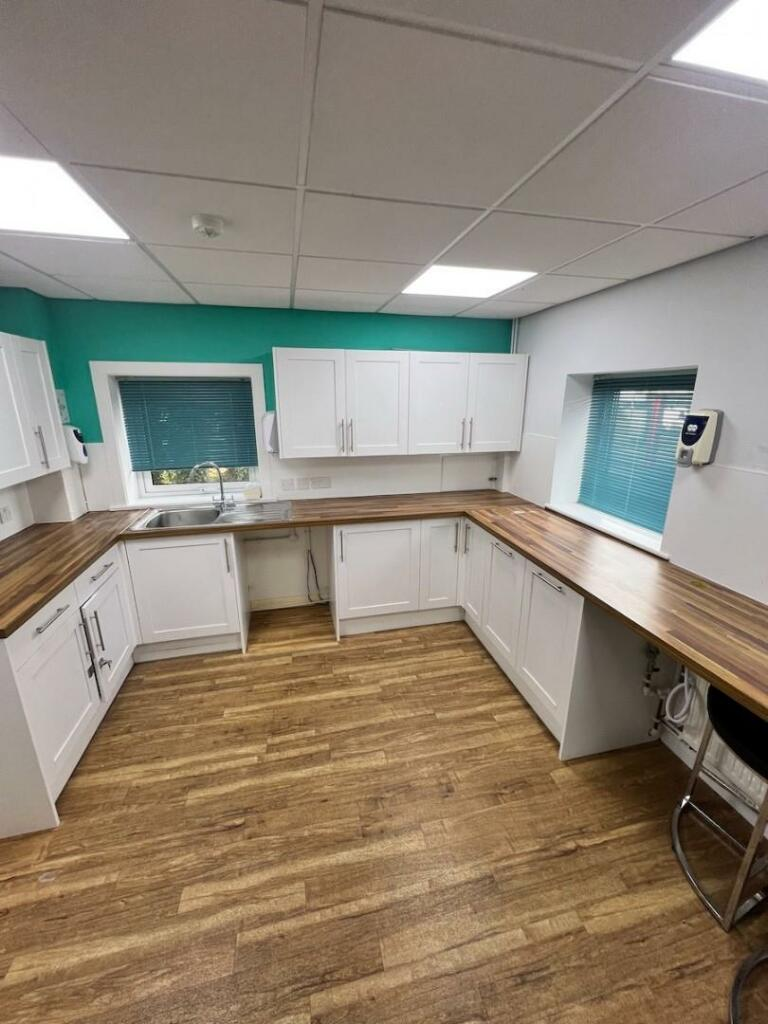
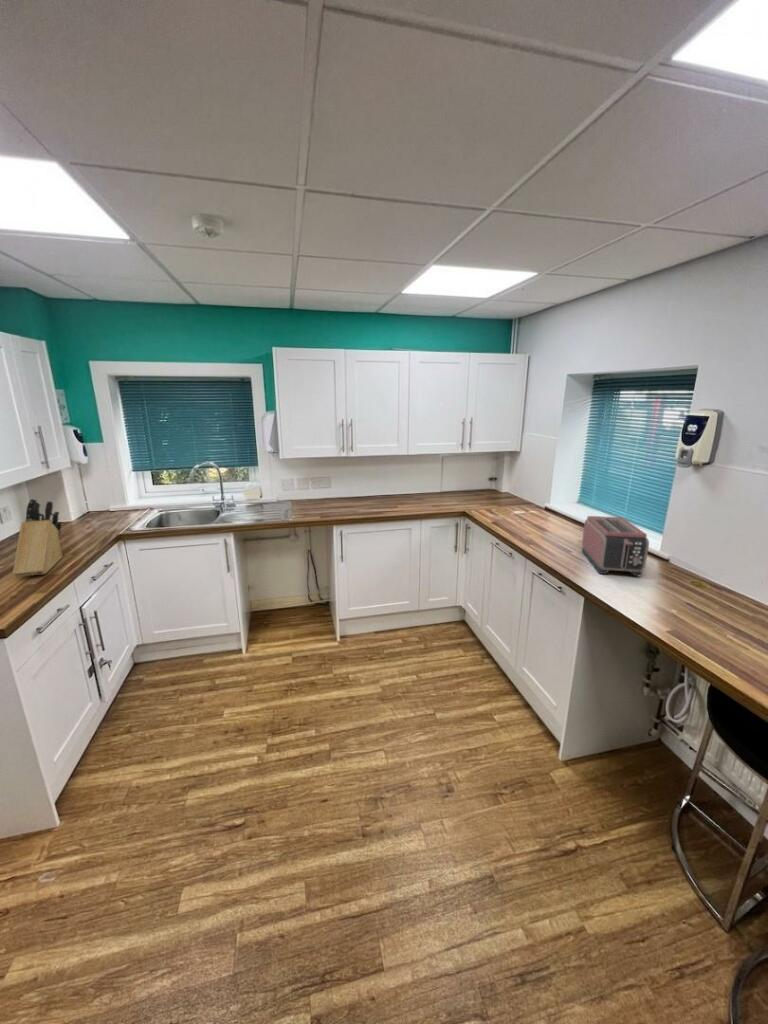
+ knife block (37, 534)
+ toaster (613, 545)
